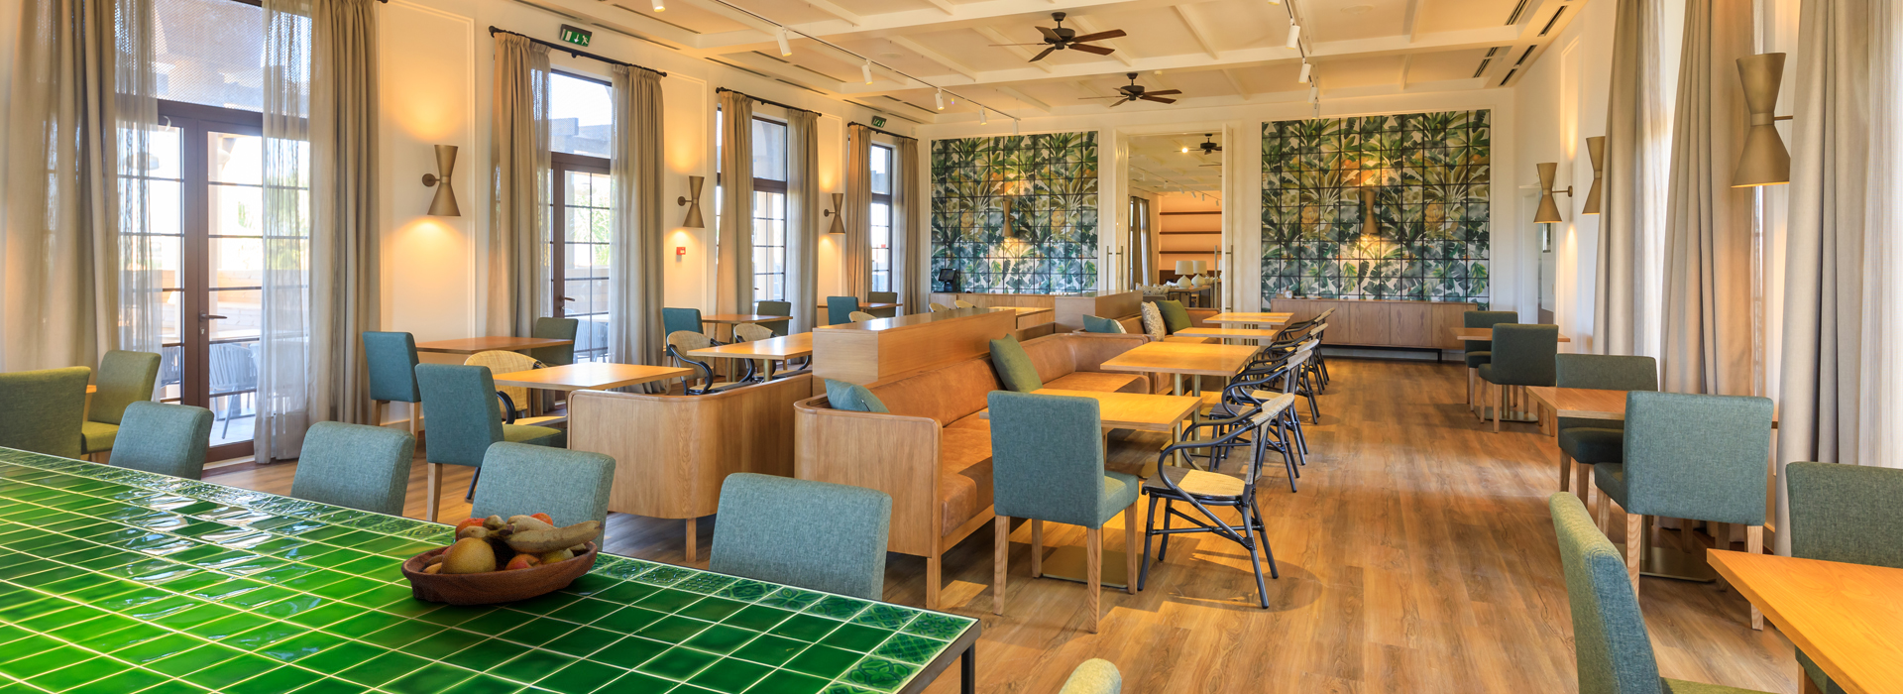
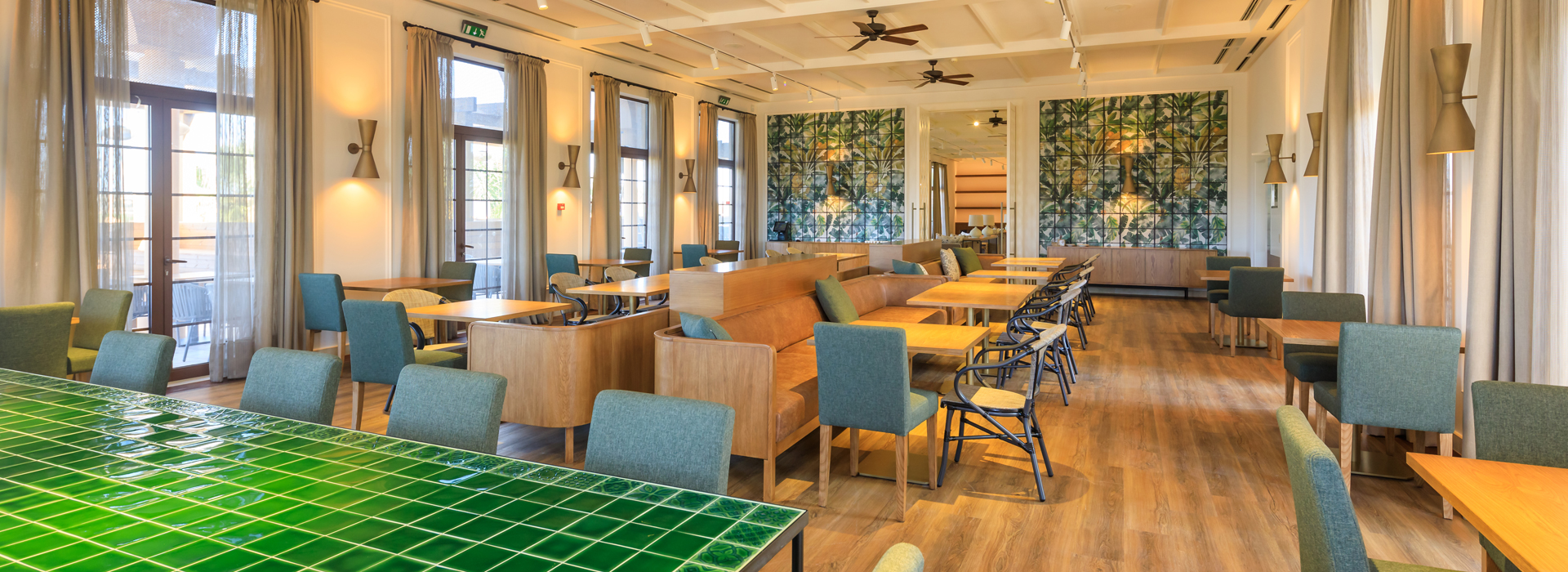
- fruit bowl (505, 546)
